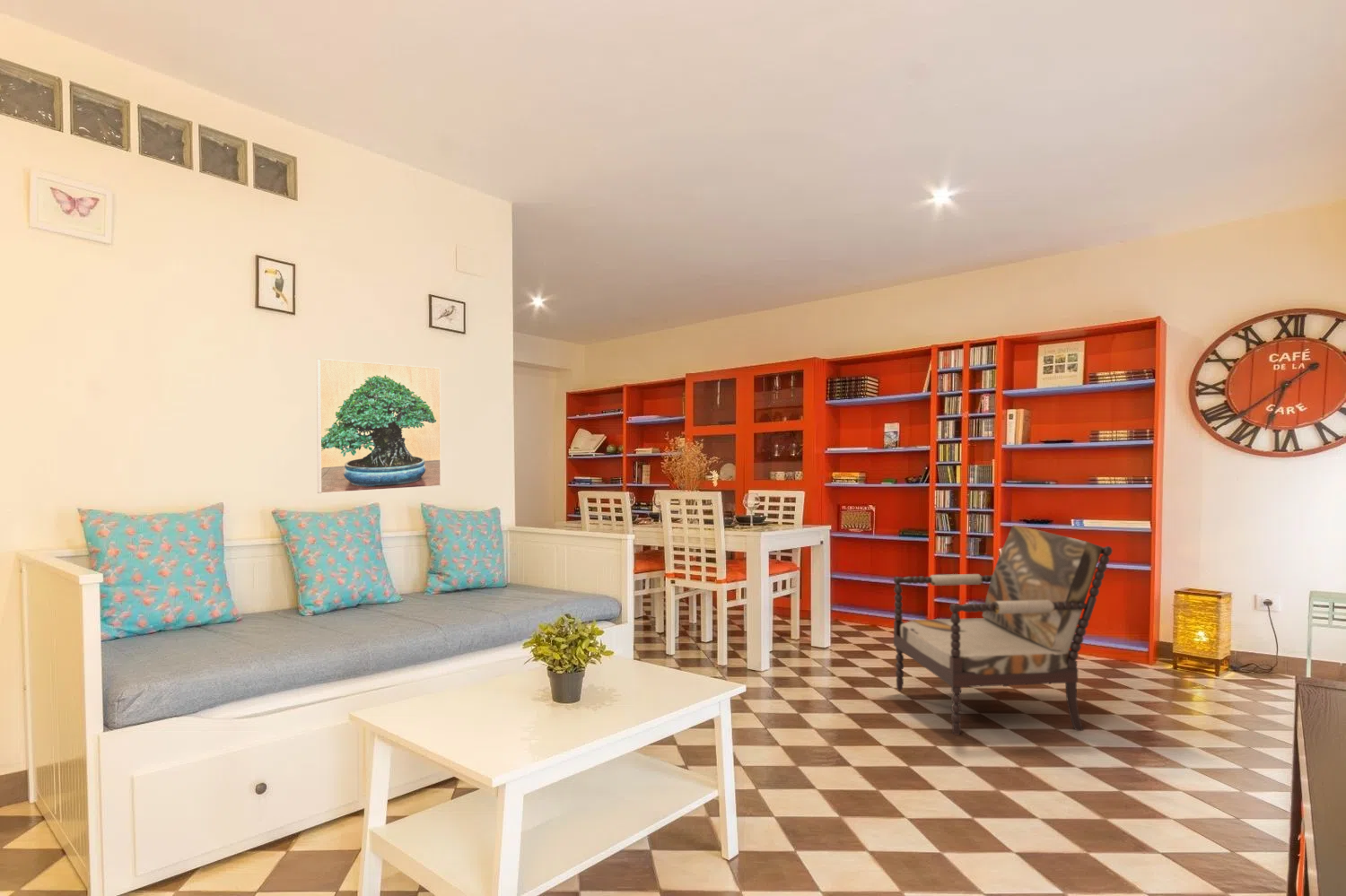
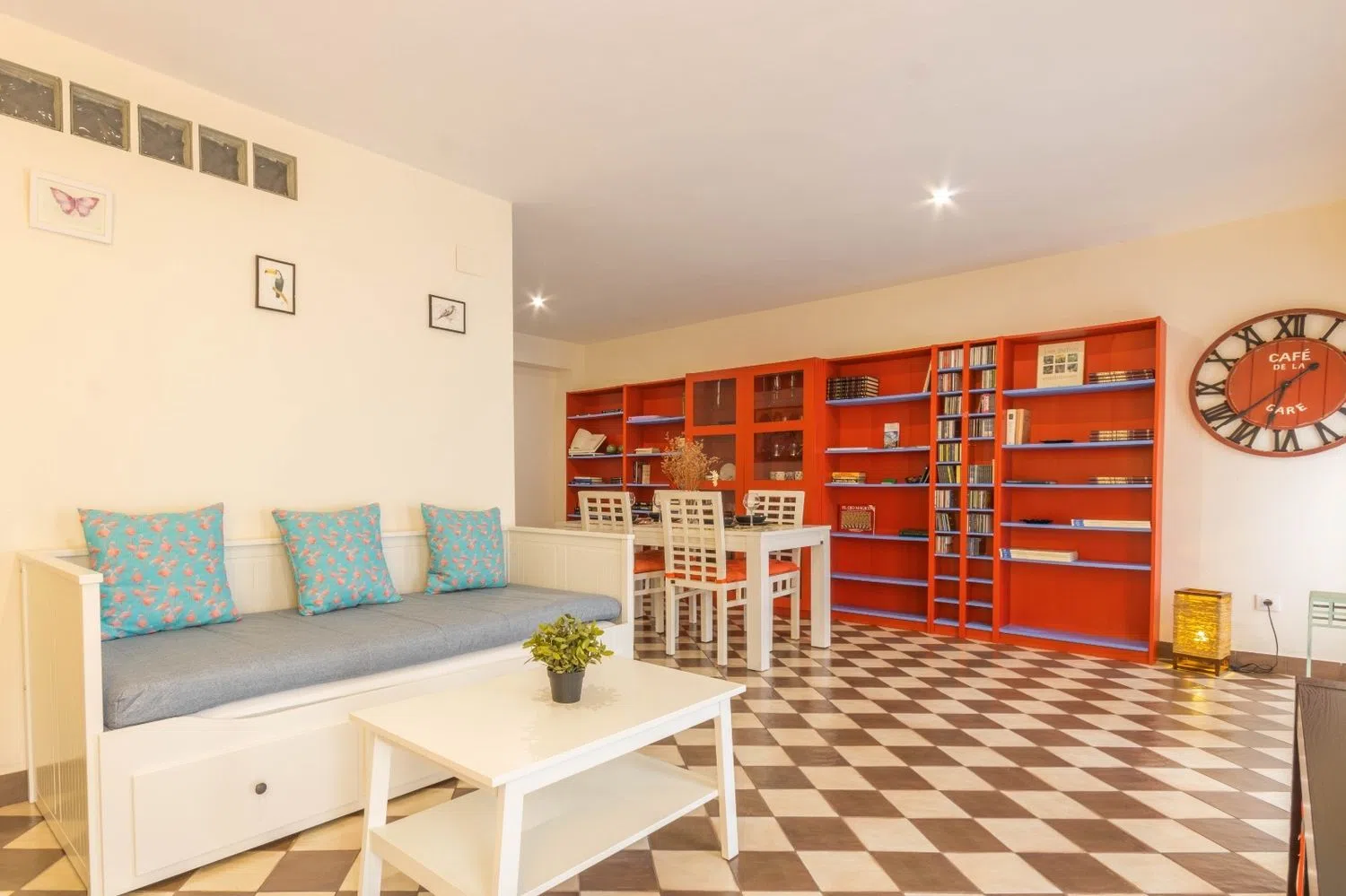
- armchair (994, 621)
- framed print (382, 426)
